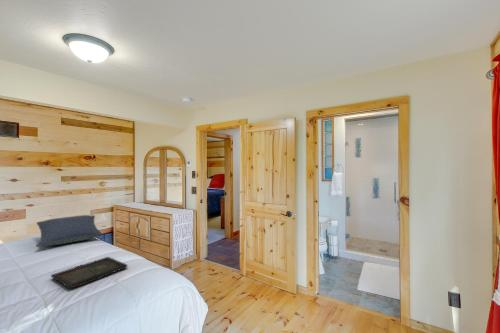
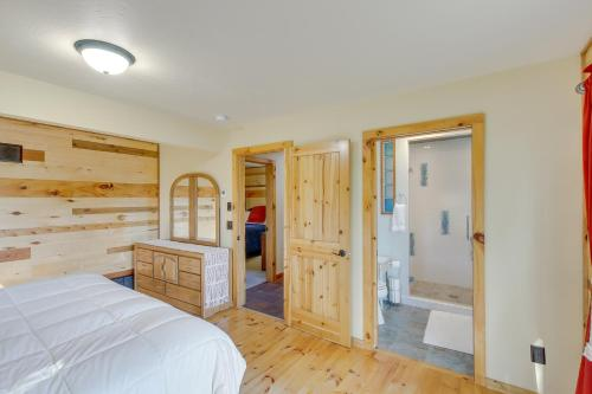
- tray (91, 271)
- pillow (69, 229)
